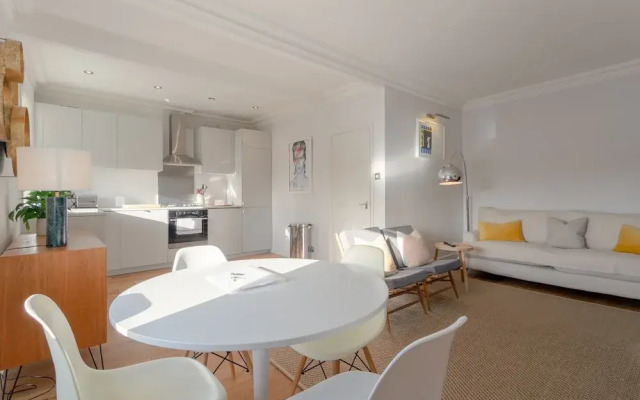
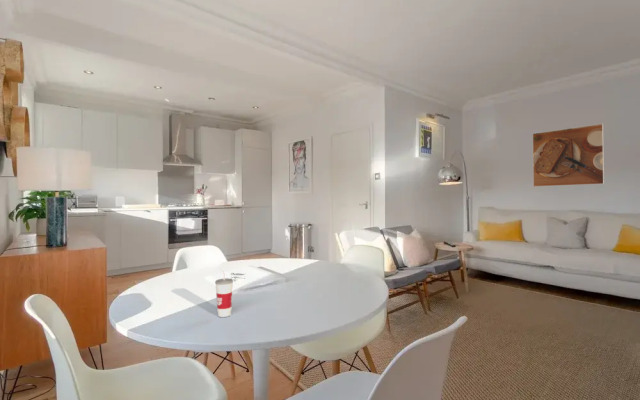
+ cup (224, 291)
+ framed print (565, 157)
